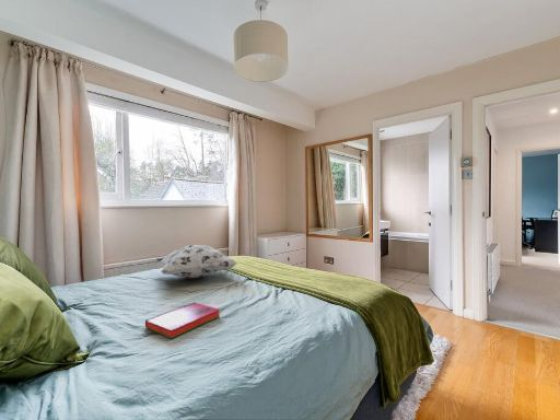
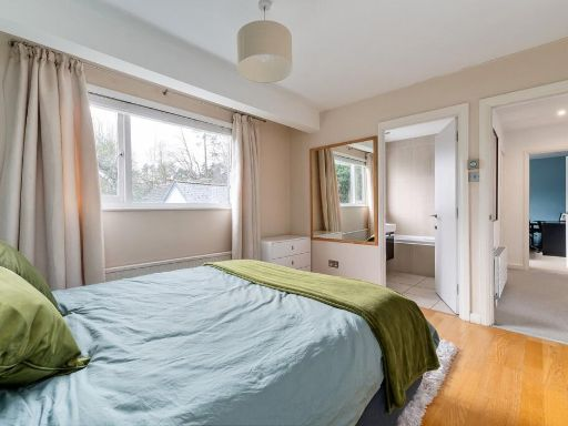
- hardback book (184, 317)
- decorative pillow (195, 260)
